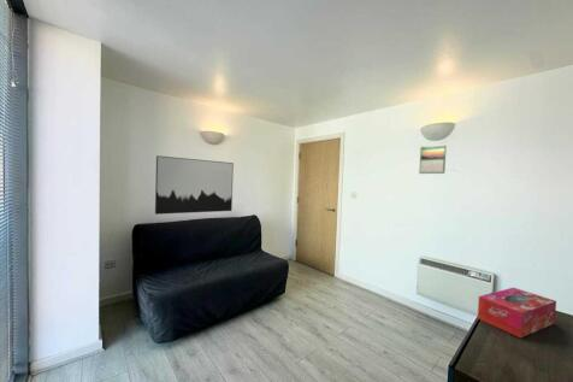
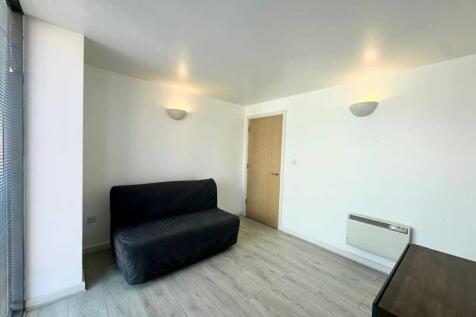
- tissue box (516, 310)
- calendar (432, 159)
- wall art (197, 186)
